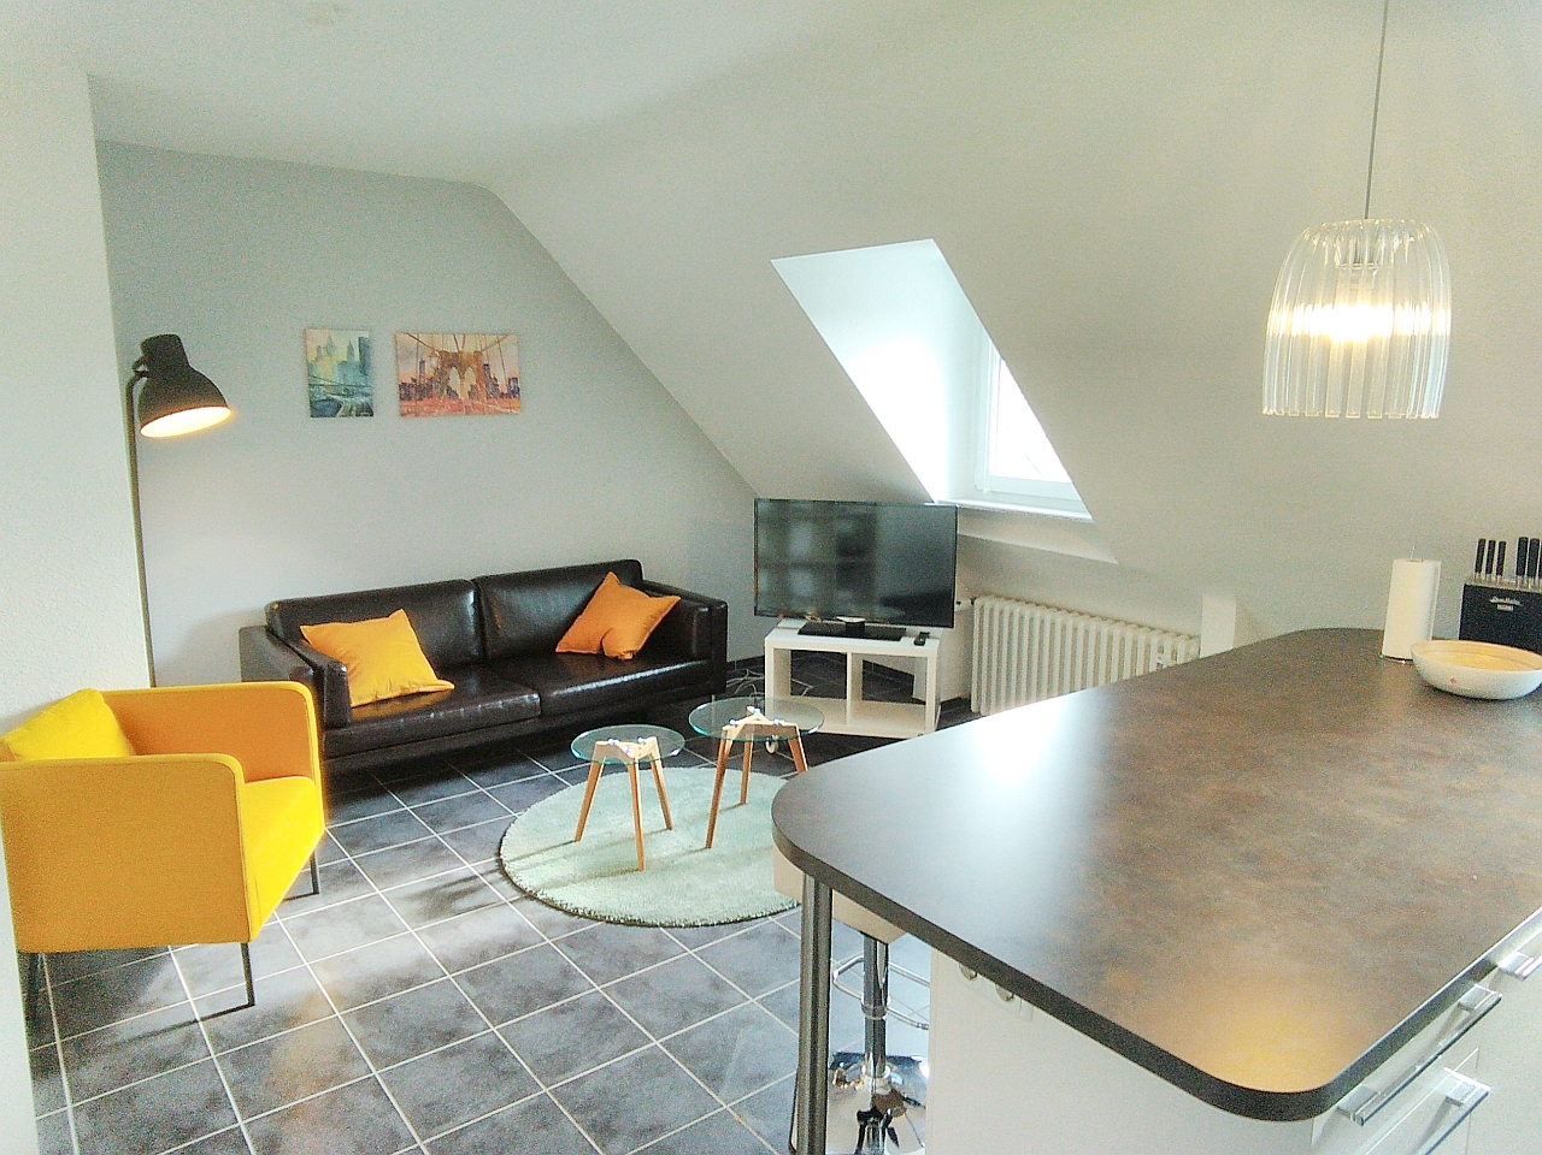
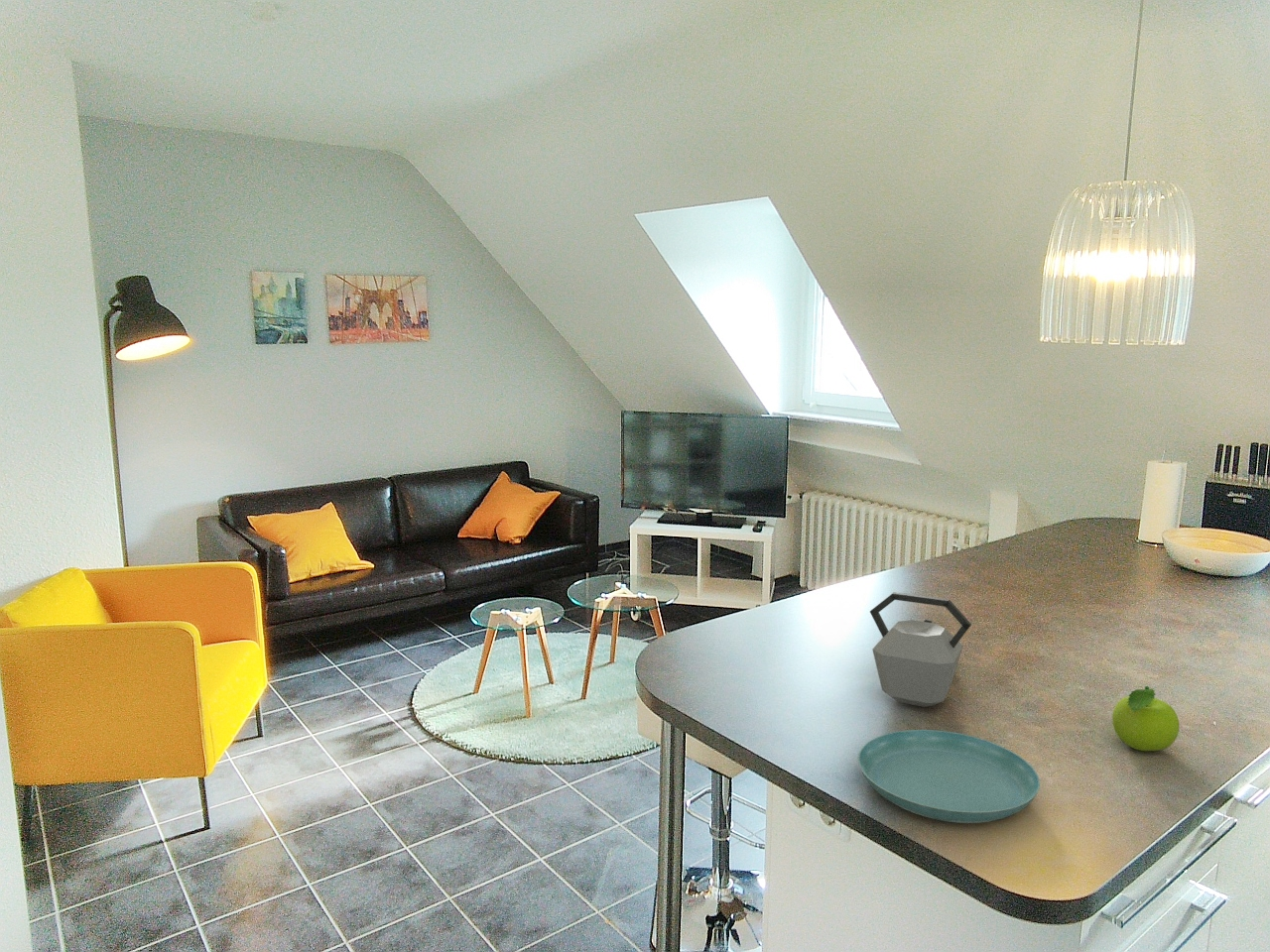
+ fruit (1142, 719)
+ kettle (926, 635)
+ saucer (946, 776)
